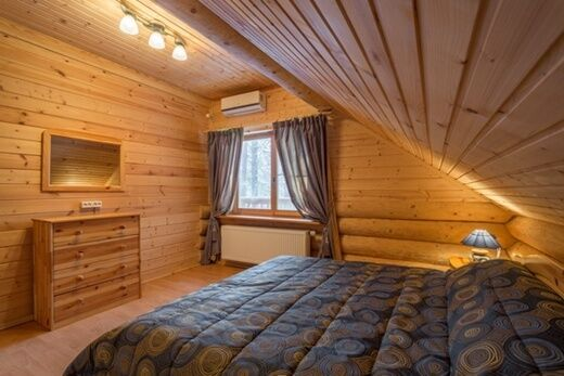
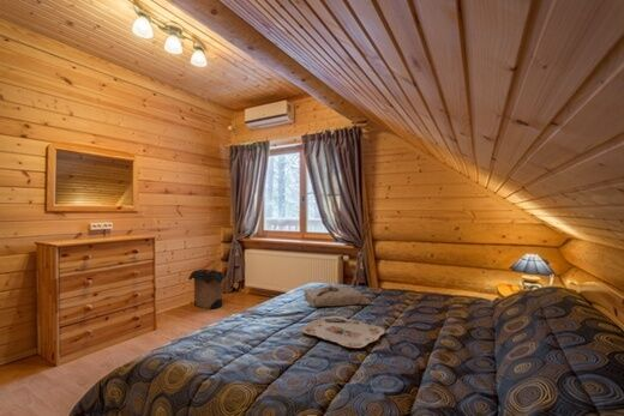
+ laundry hamper (206, 283)
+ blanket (336, 293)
+ serving tray (342, 330)
